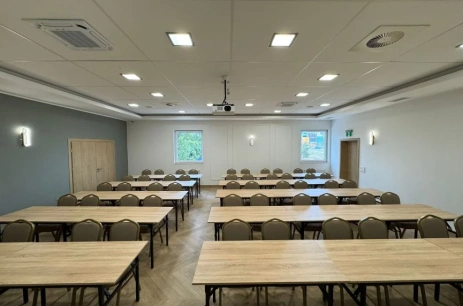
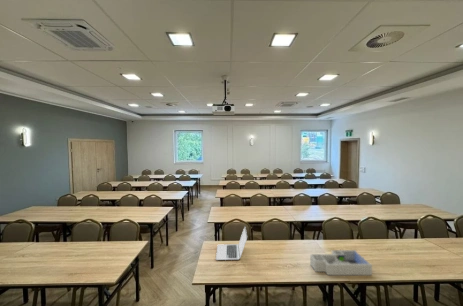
+ laptop (231, 244)
+ desk organizer (337, 261)
